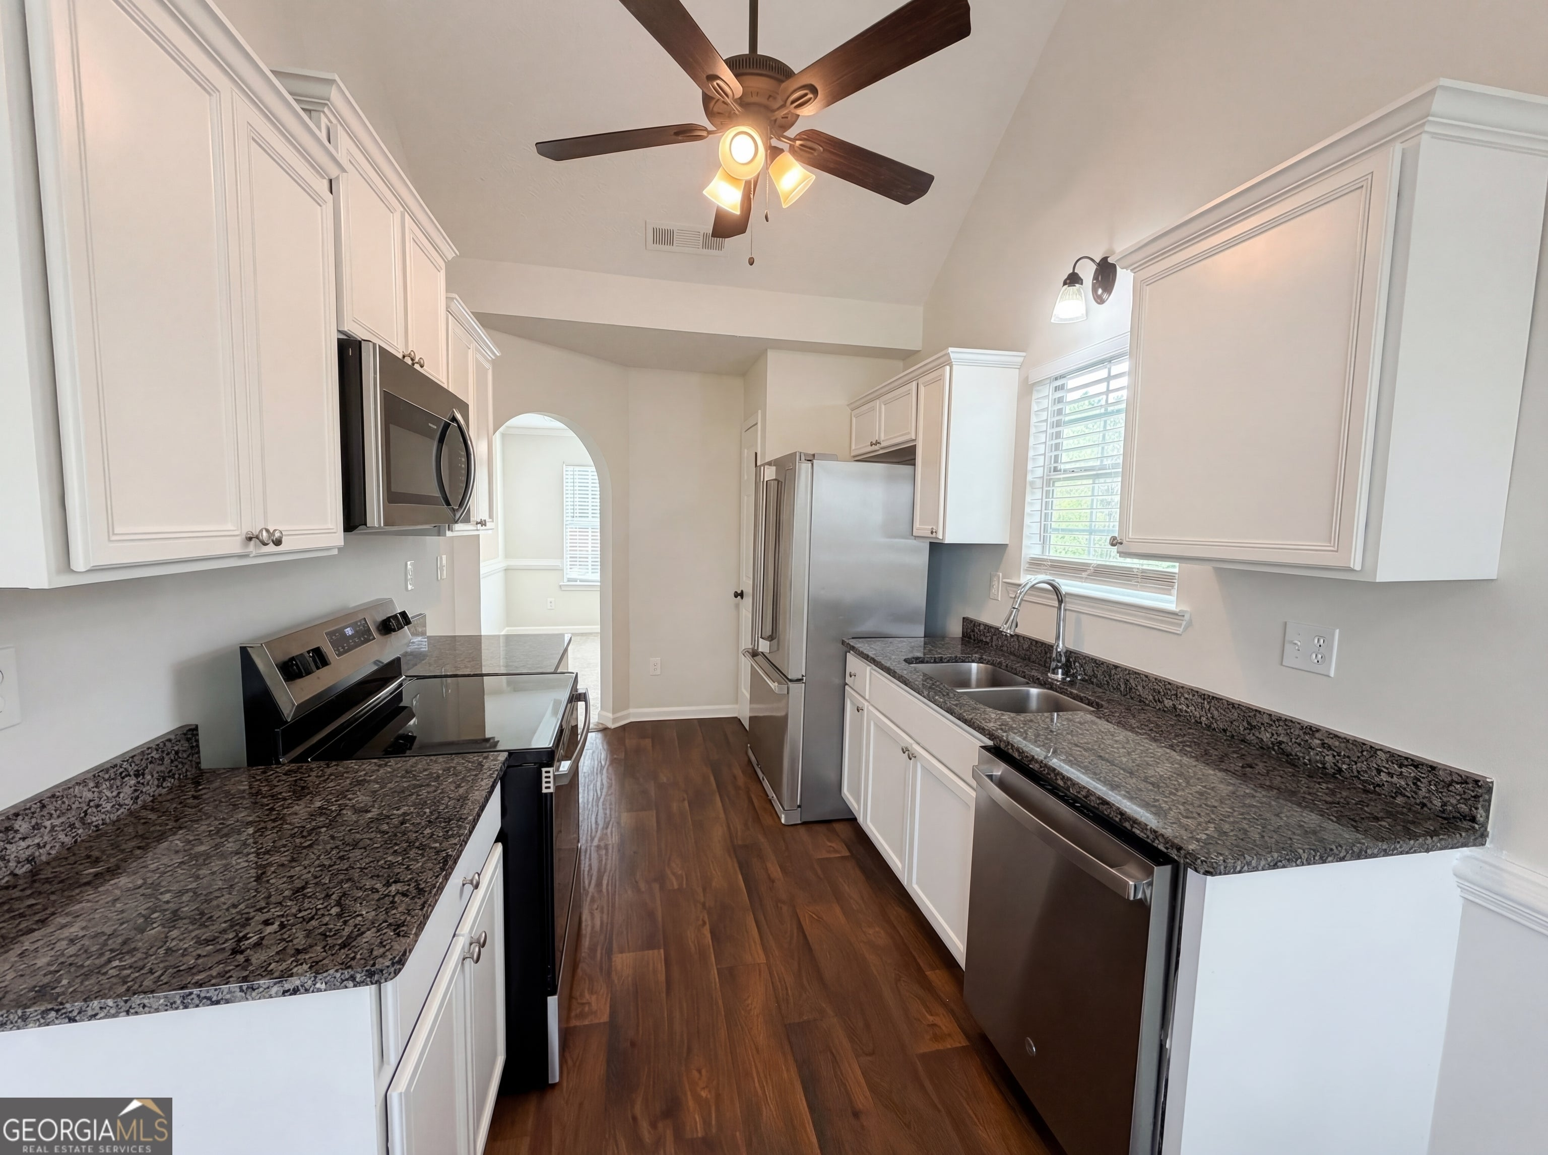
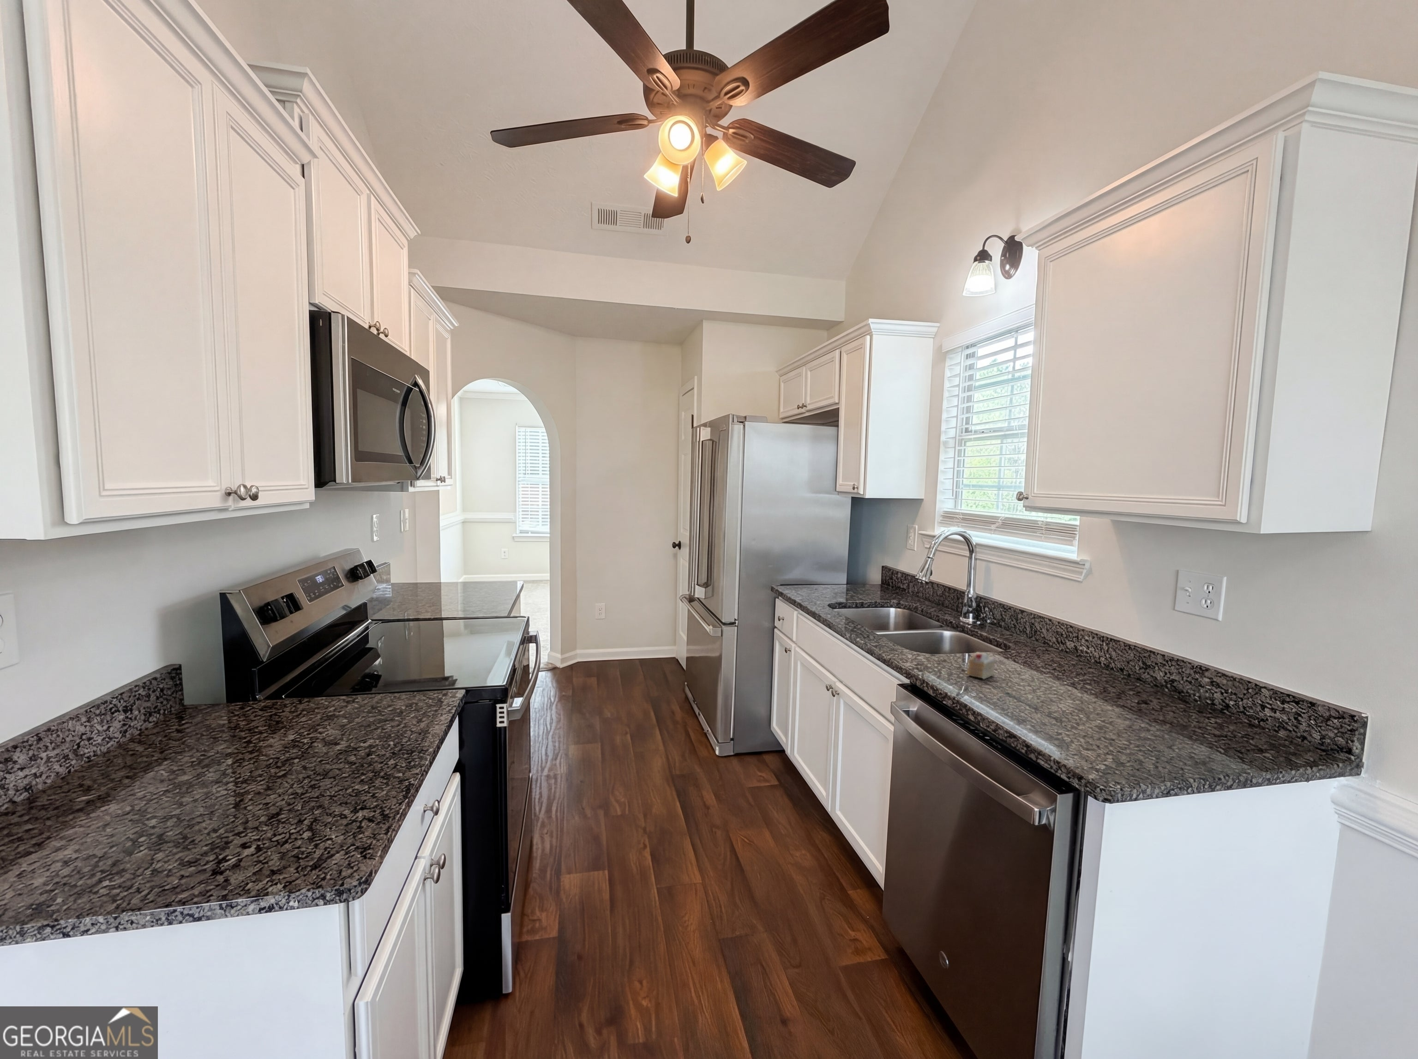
+ cake slice (981, 664)
